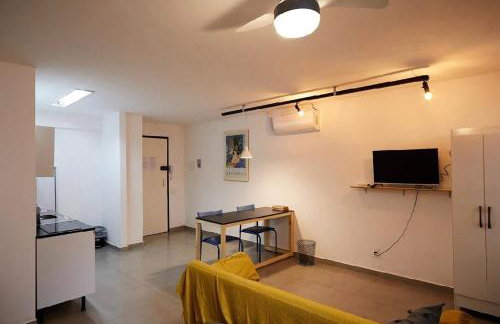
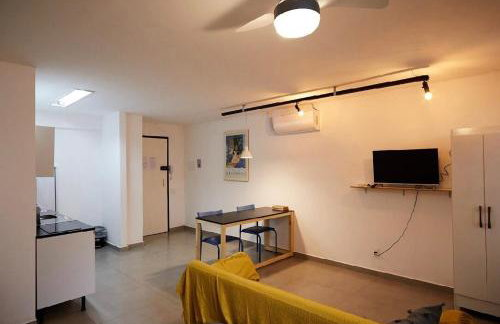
- waste bin (306, 252)
